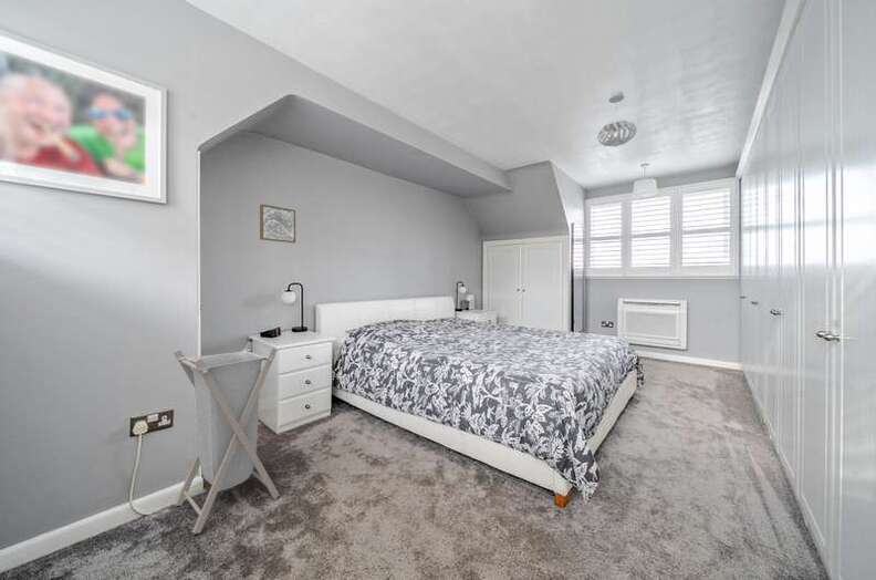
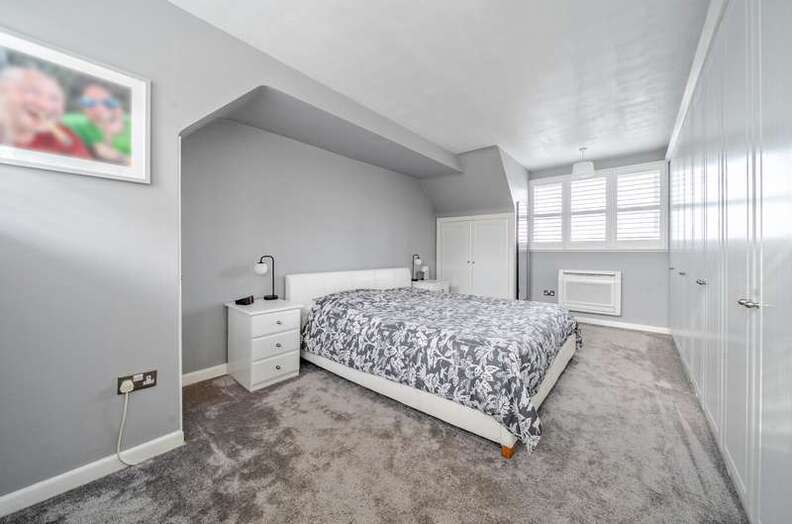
- laundry hamper (227, 424)
- pendant light (616, 122)
- wall art (278, 224)
